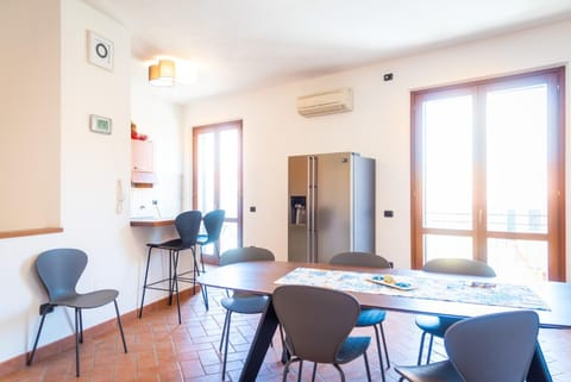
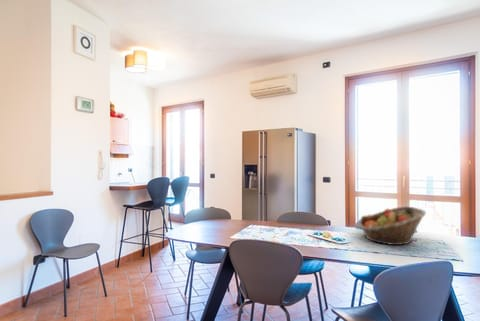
+ fruit basket (390, 223)
